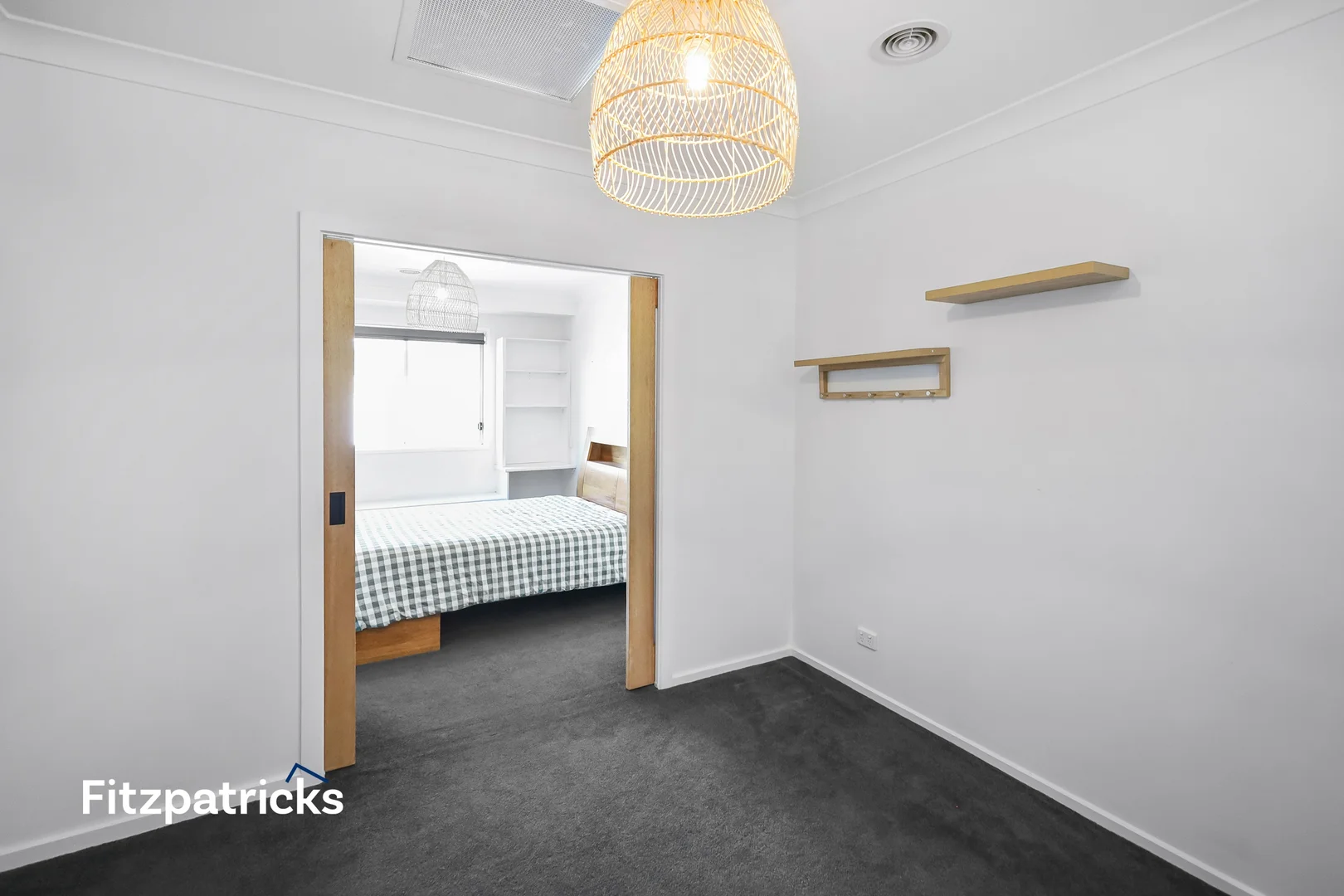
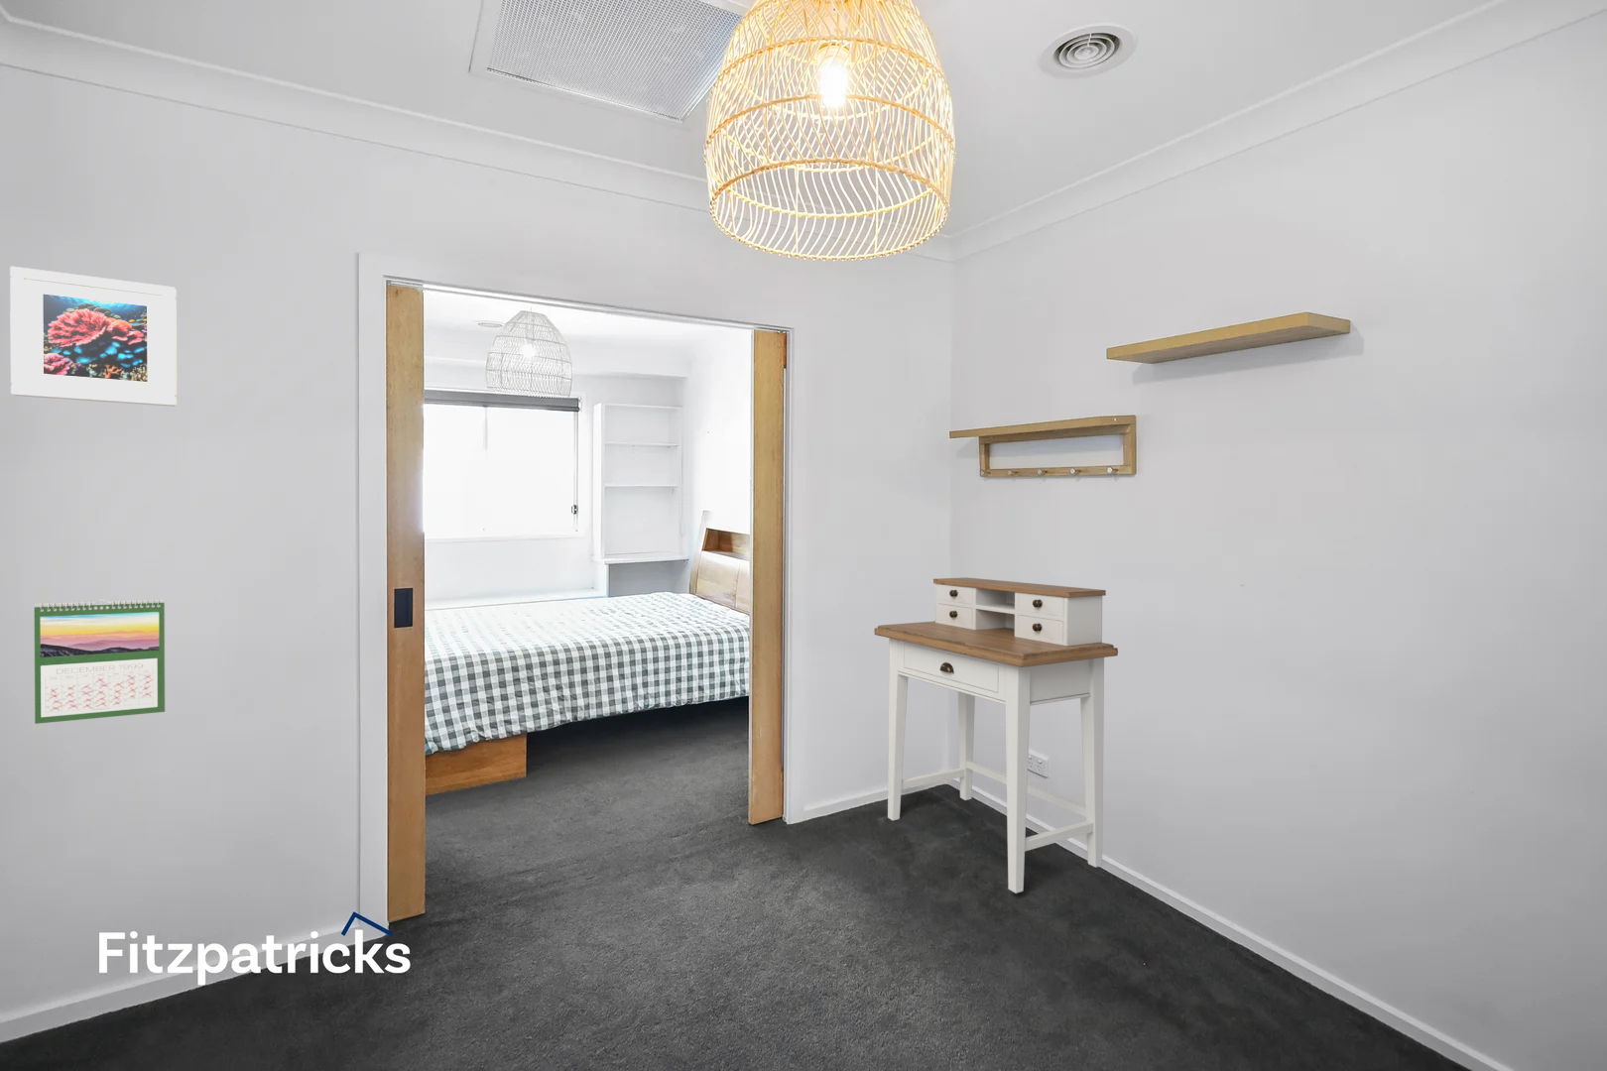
+ calendar (102, 657)
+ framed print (97, 339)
+ desk (974, 709)
